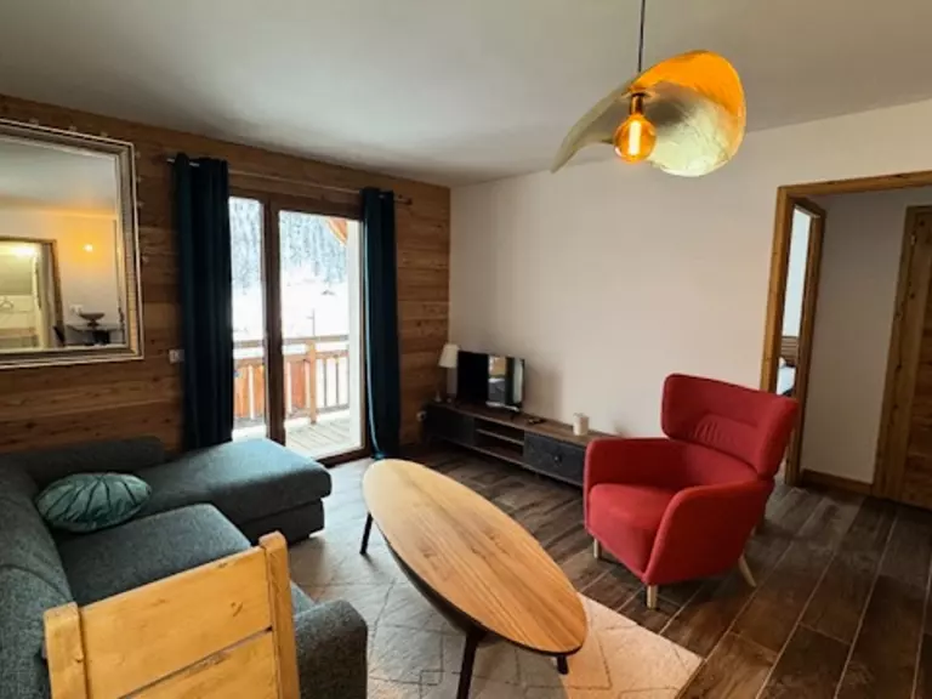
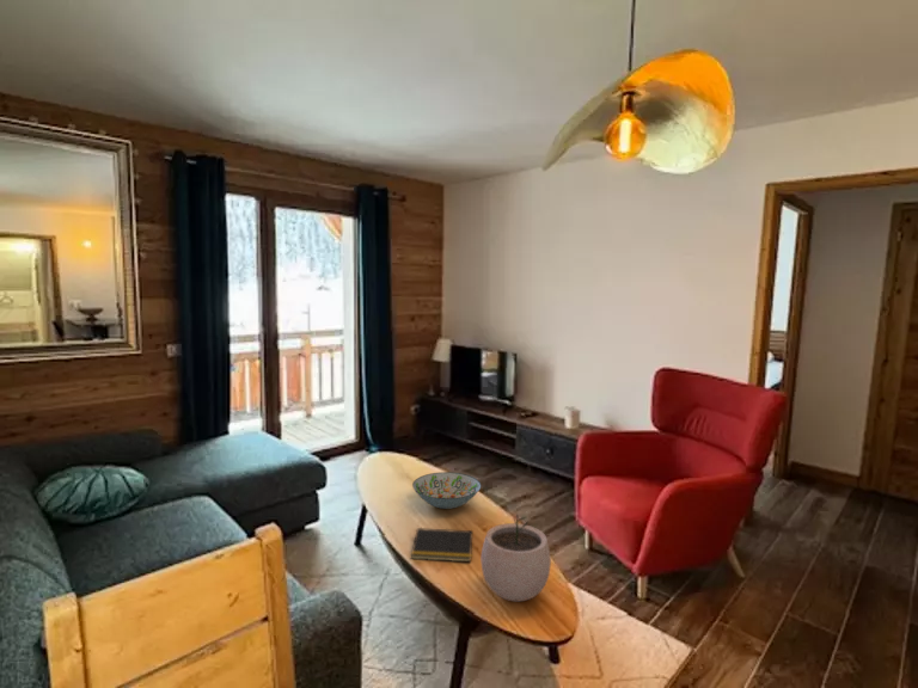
+ decorative bowl (446, 494)
+ notepad (442, 543)
+ plant pot (515, 553)
